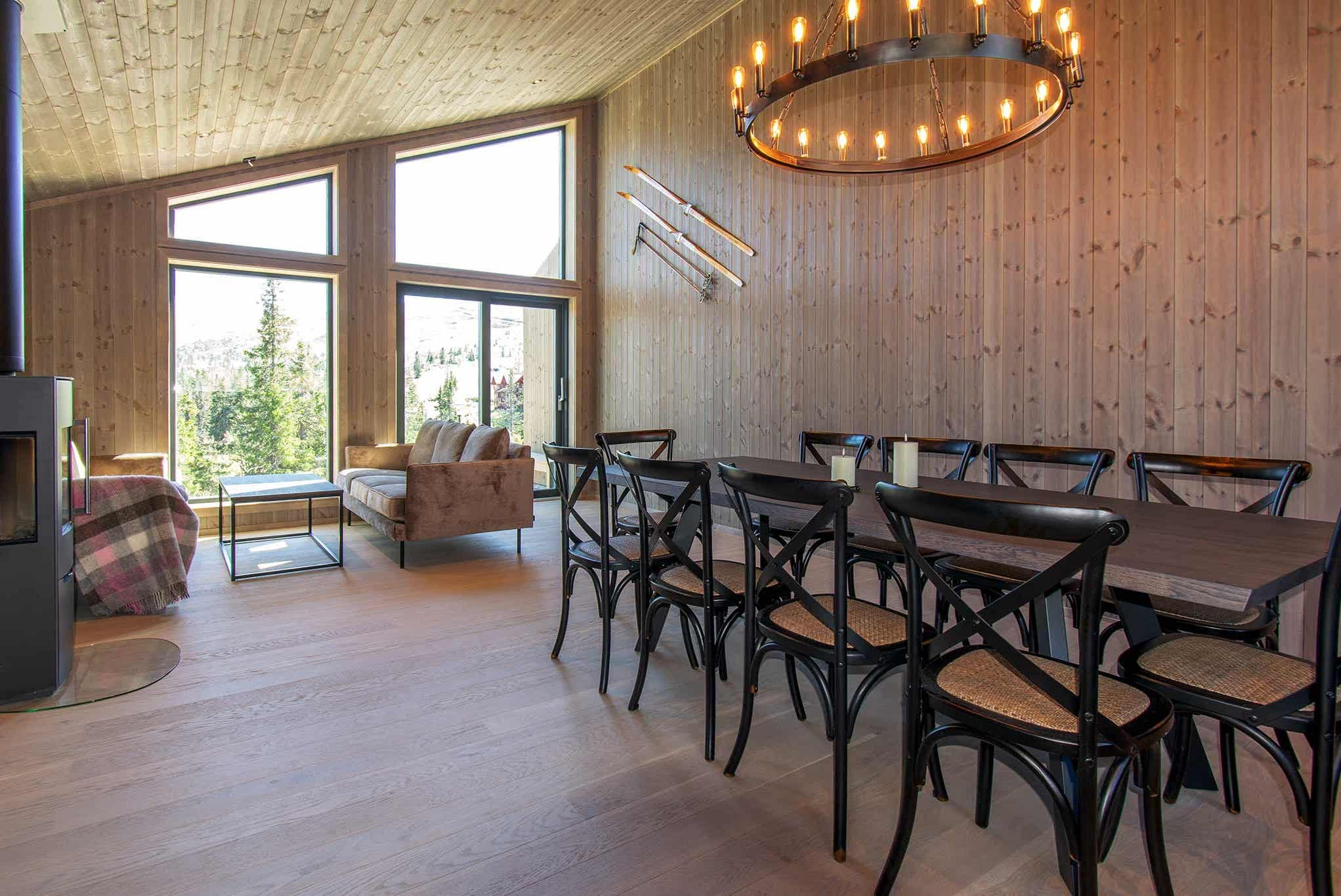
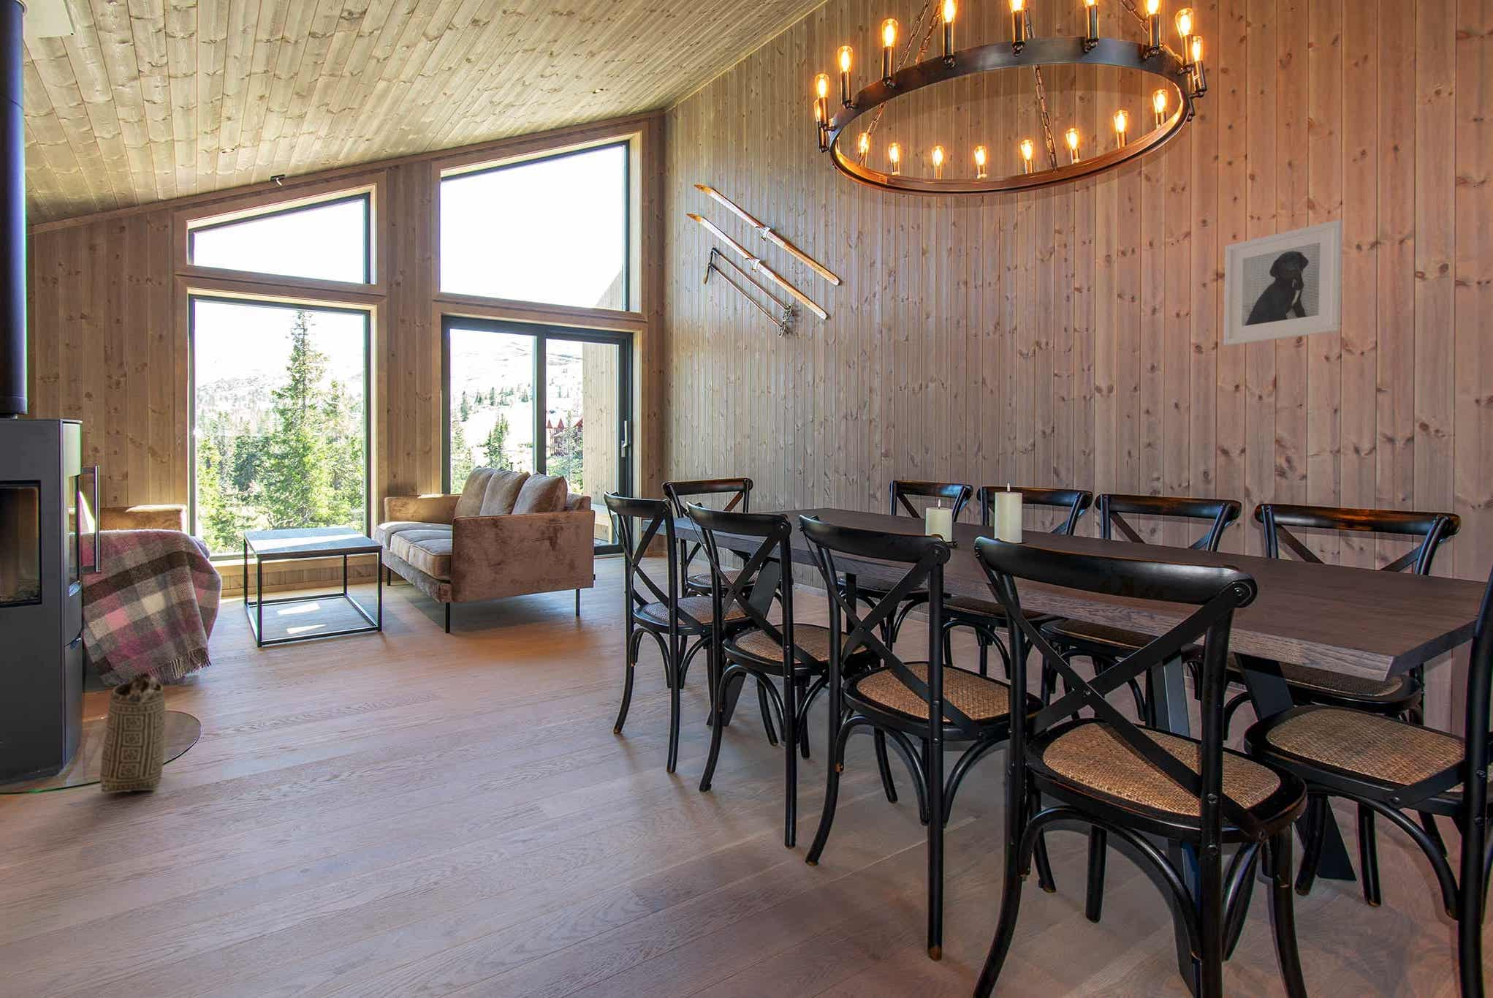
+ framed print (1279, 286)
+ basket (132, 733)
